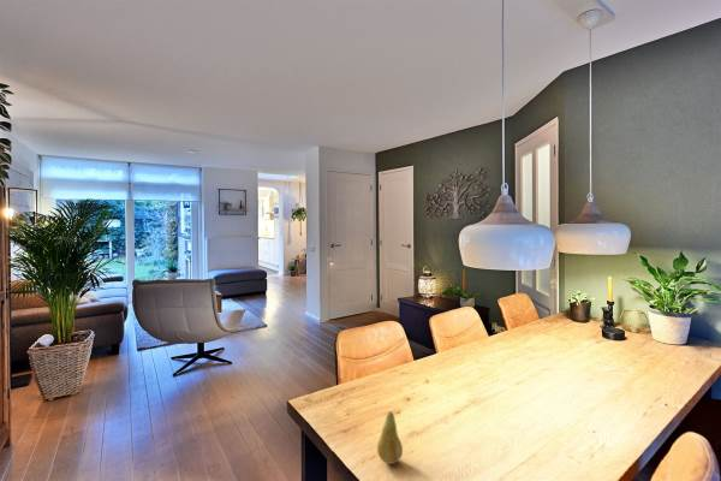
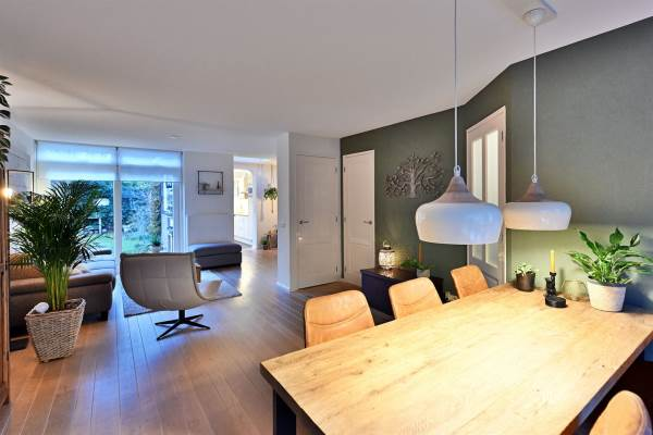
- fruit (389, 437)
